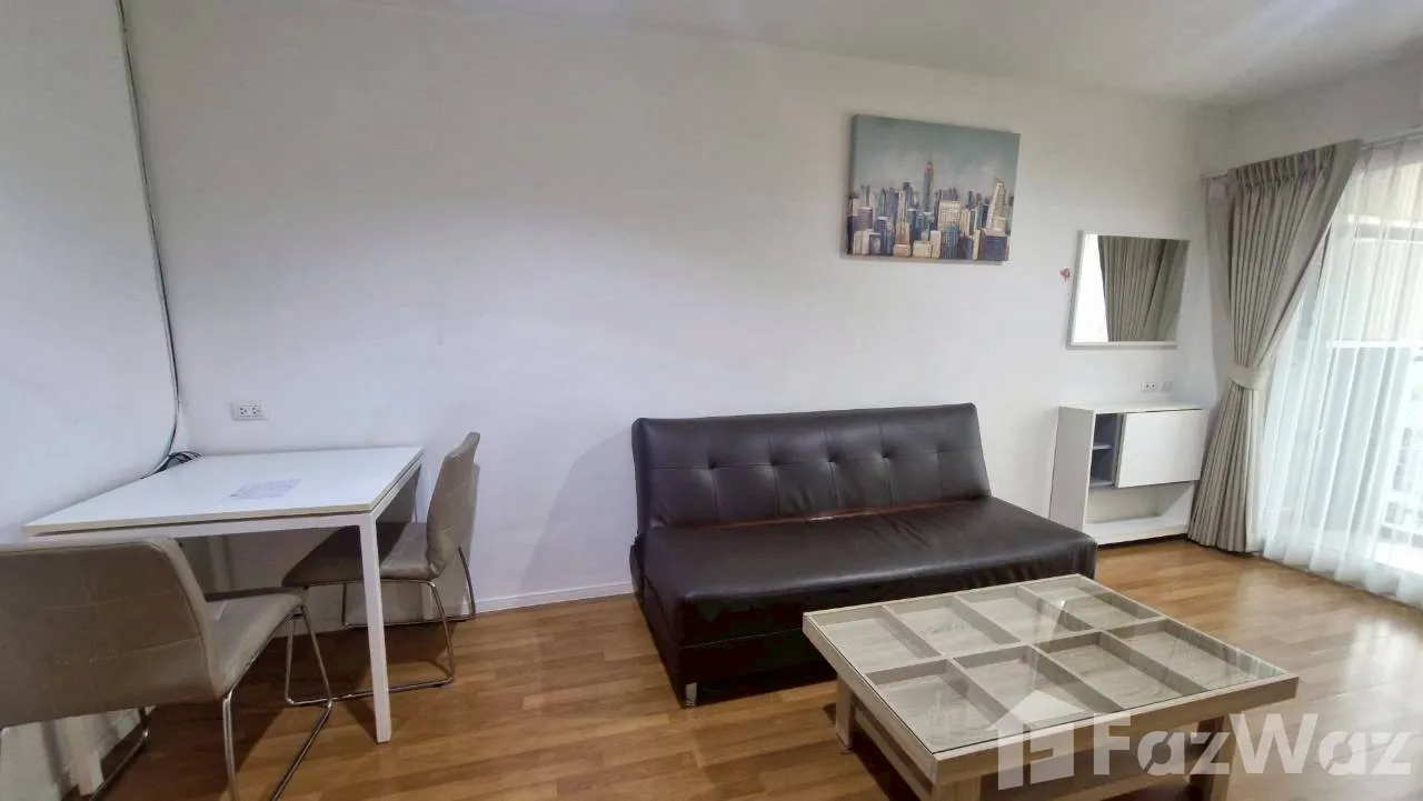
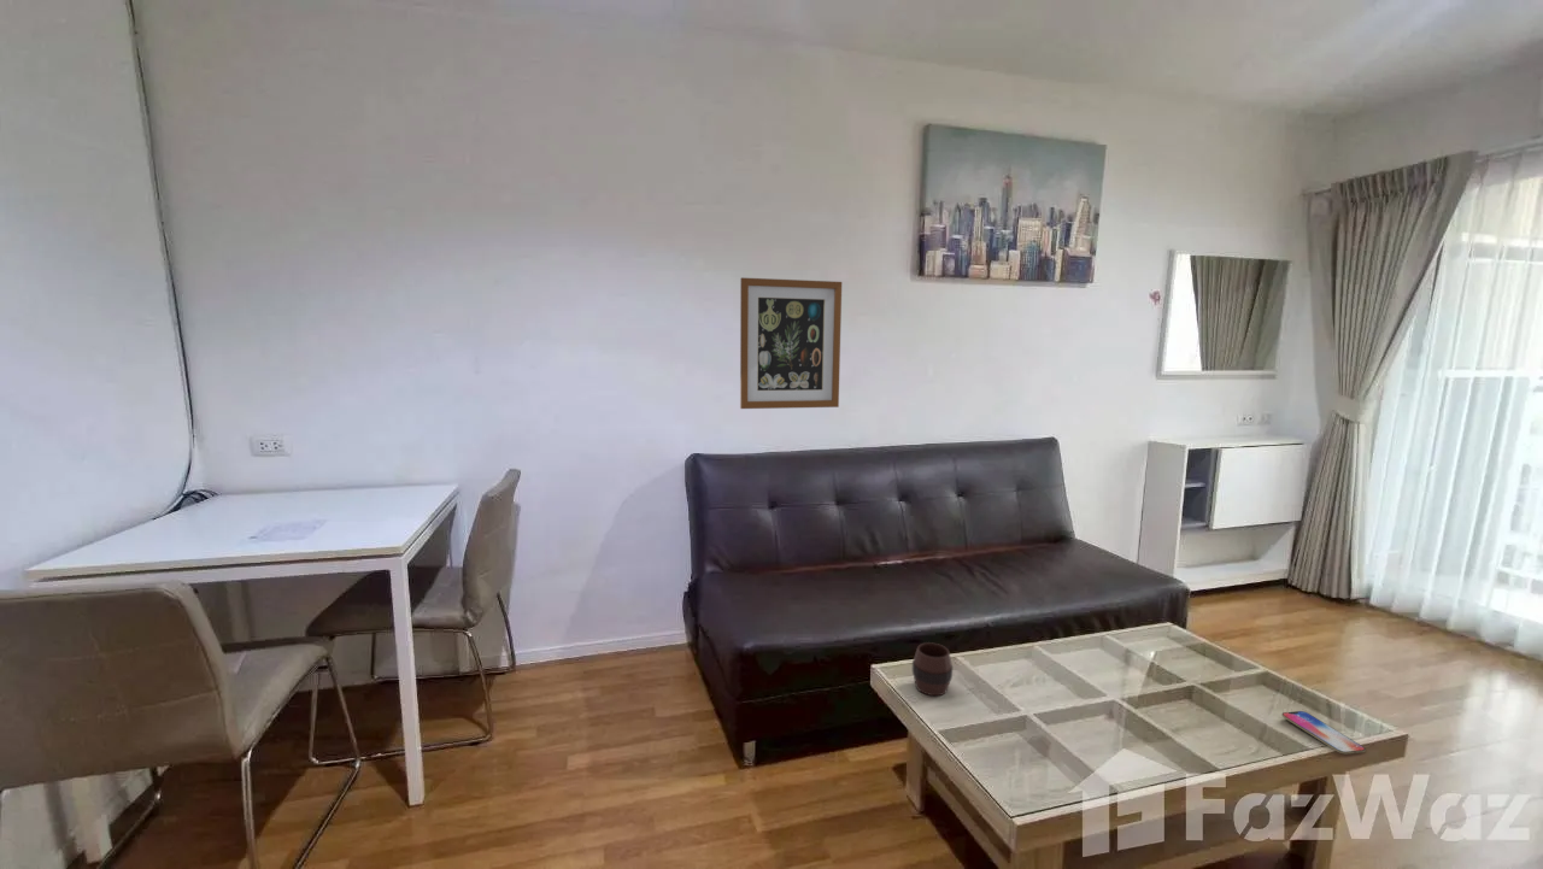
+ cup (932, 668)
+ wall art (791, 345)
+ smartphone (1321, 730)
